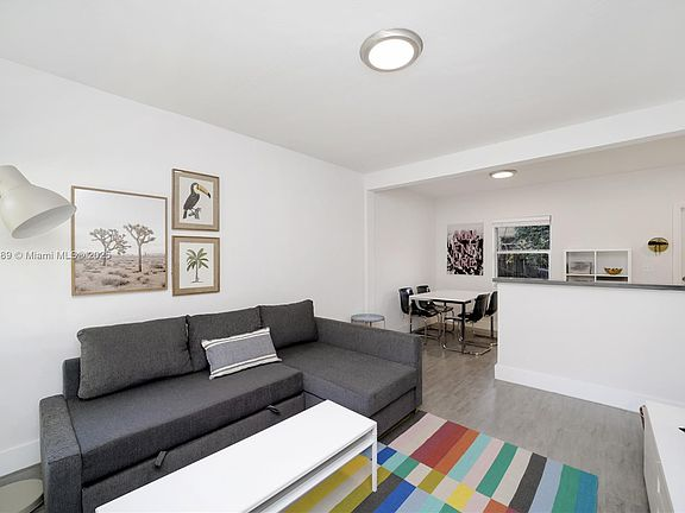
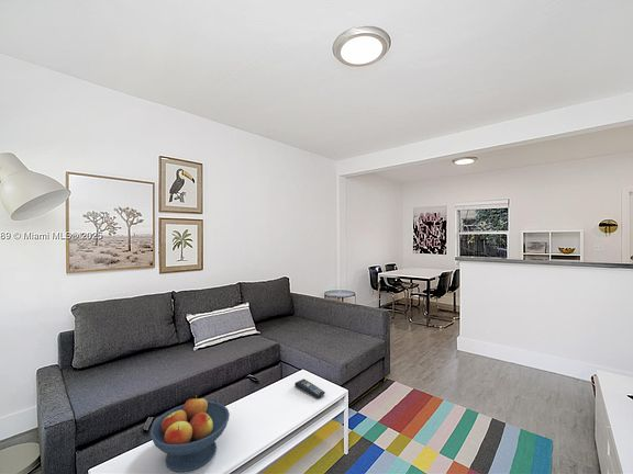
+ fruit bowl (191, 431)
+ remote control (309, 387)
